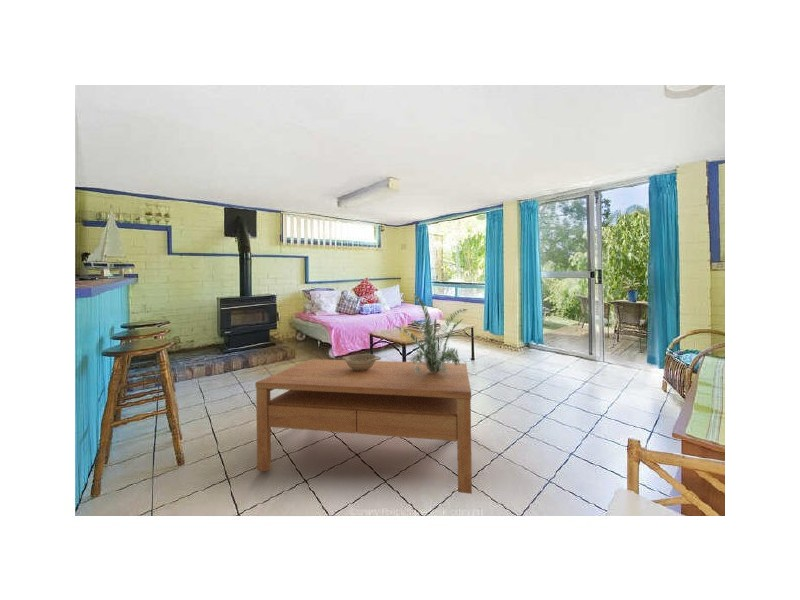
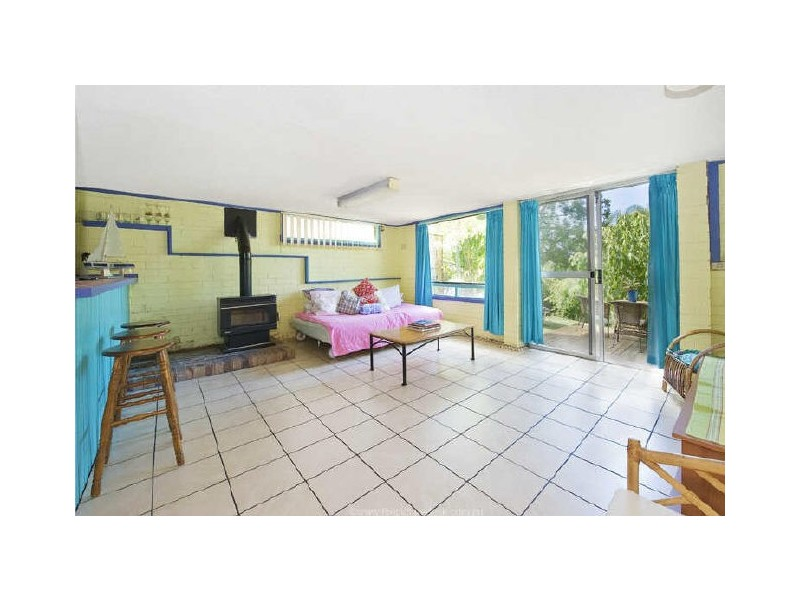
- coffee table (373, 410)
- decorative bowl (360, 362)
- fern (428, 332)
